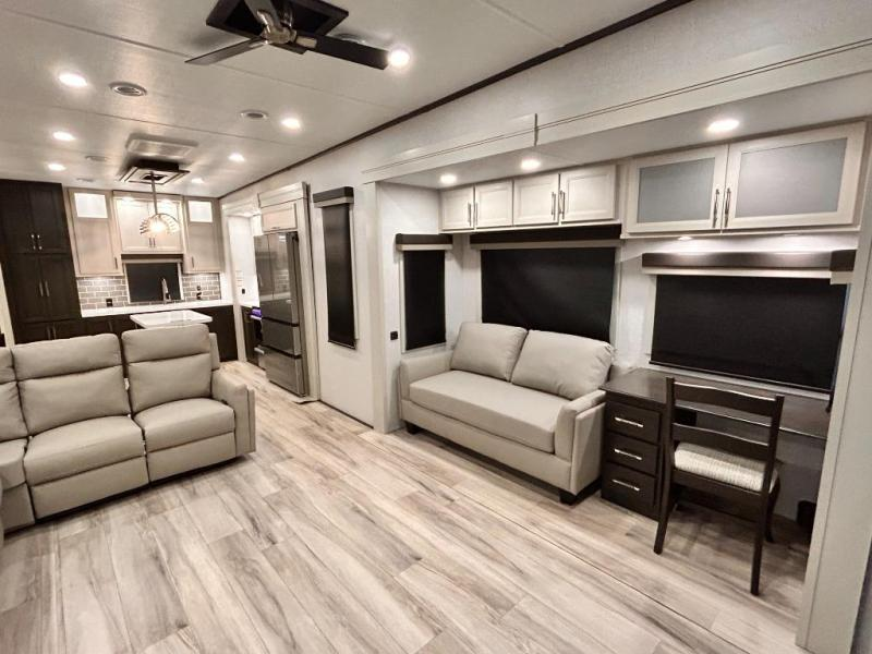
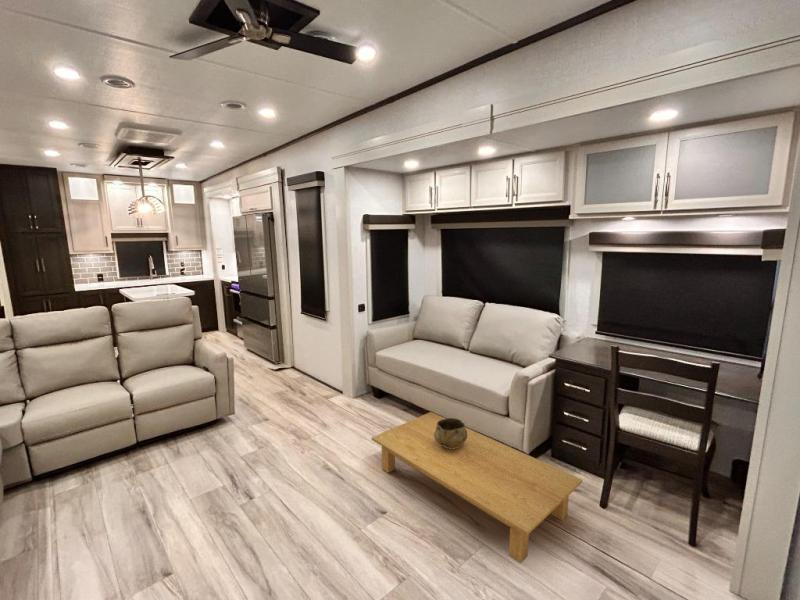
+ coffee table (466, 473)
+ decorative bowl (450, 434)
